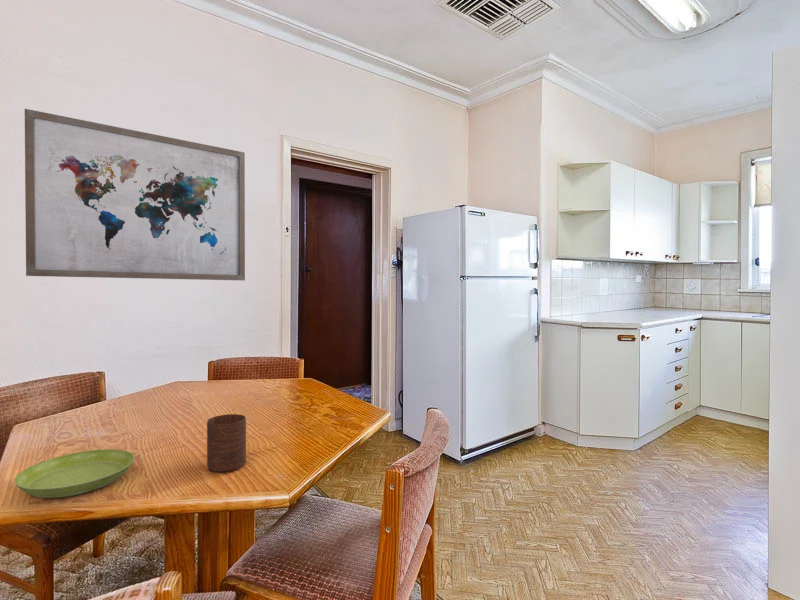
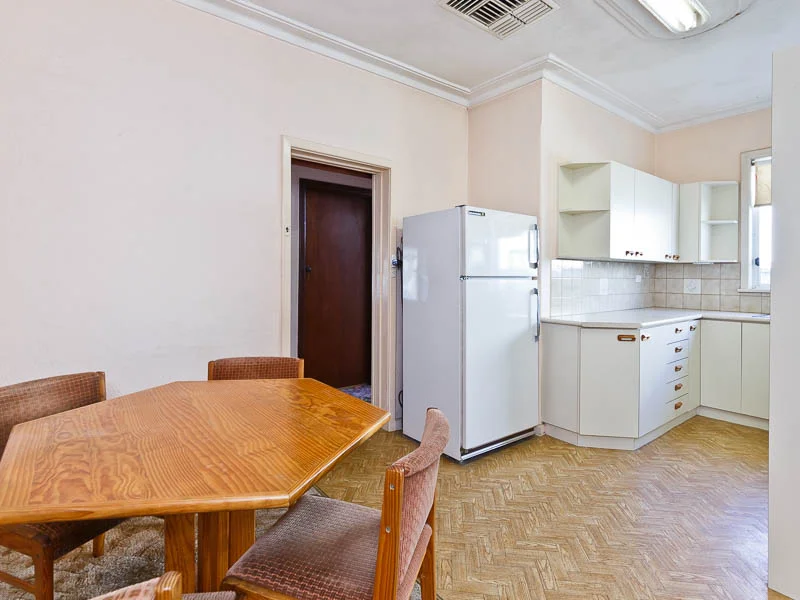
- wall art (149, 206)
- saucer (78, 473)
- cup (225, 440)
